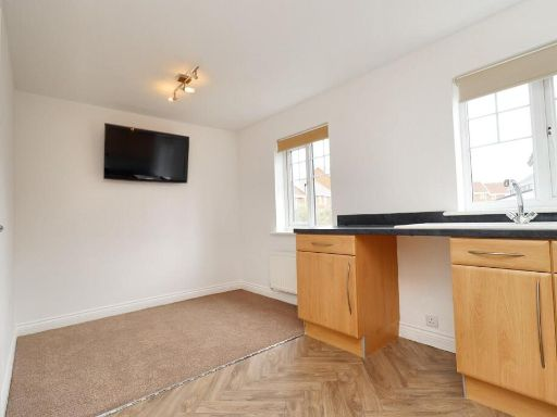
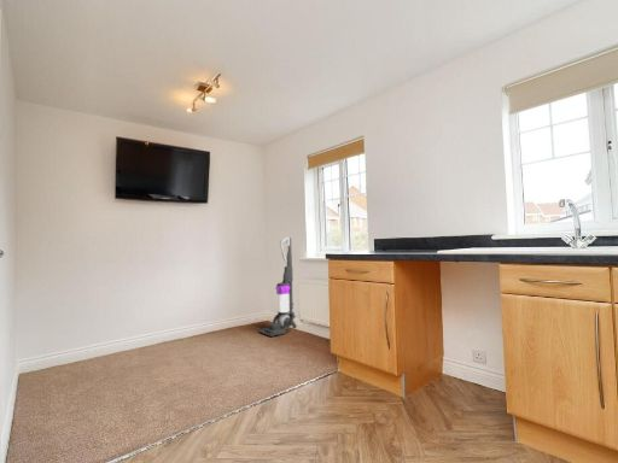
+ vacuum cleaner (280, 283)
